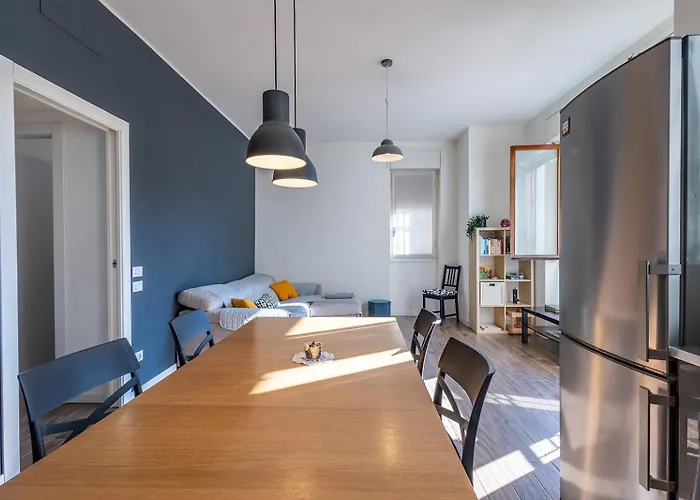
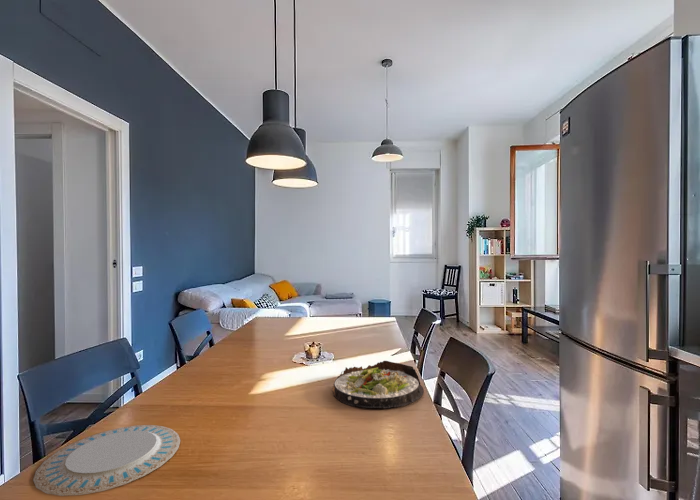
+ salad plate (376, 381)
+ chinaware (113, 452)
